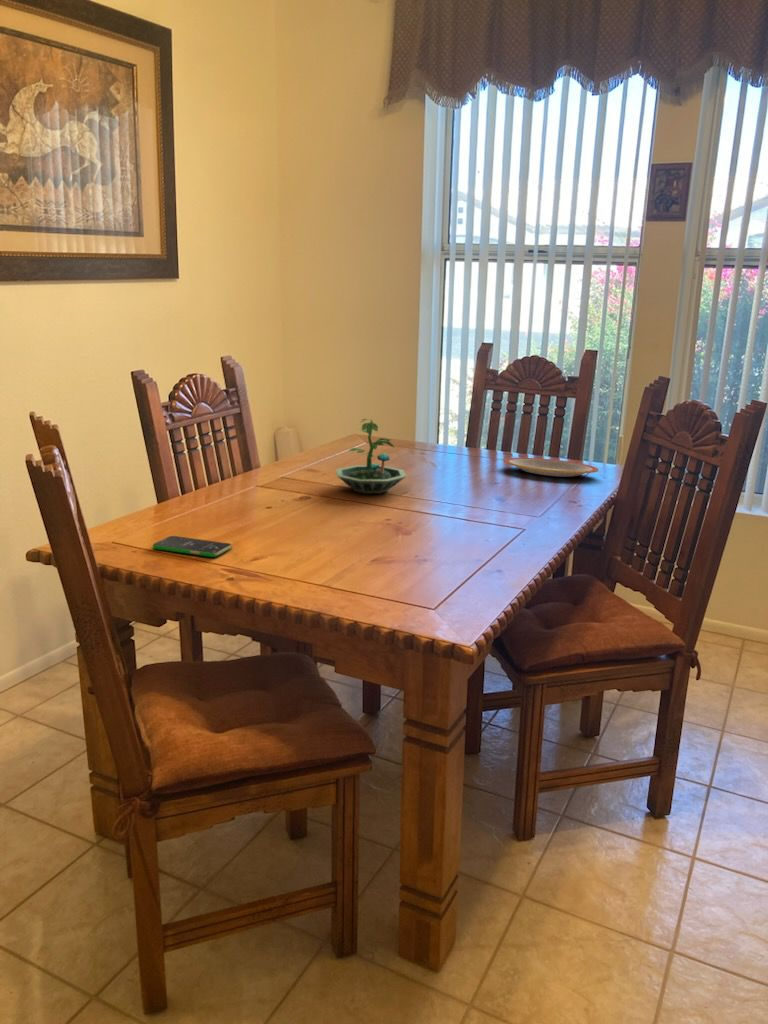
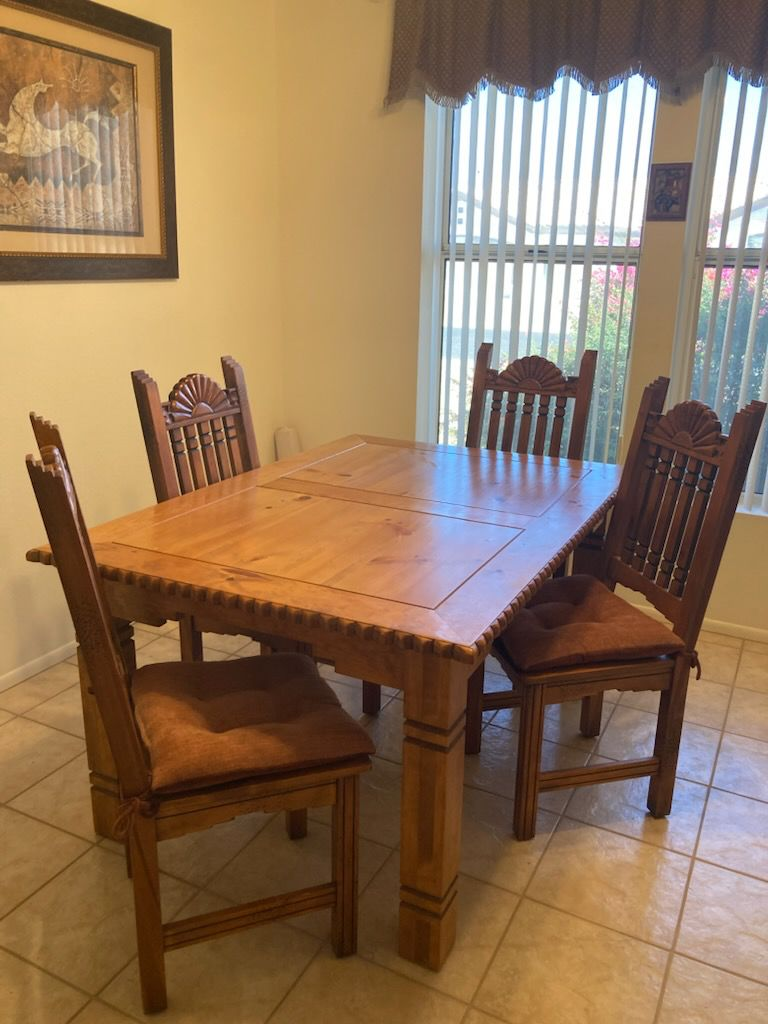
- plate (549, 468)
- terrarium (371, 433)
- smartphone (192, 546)
